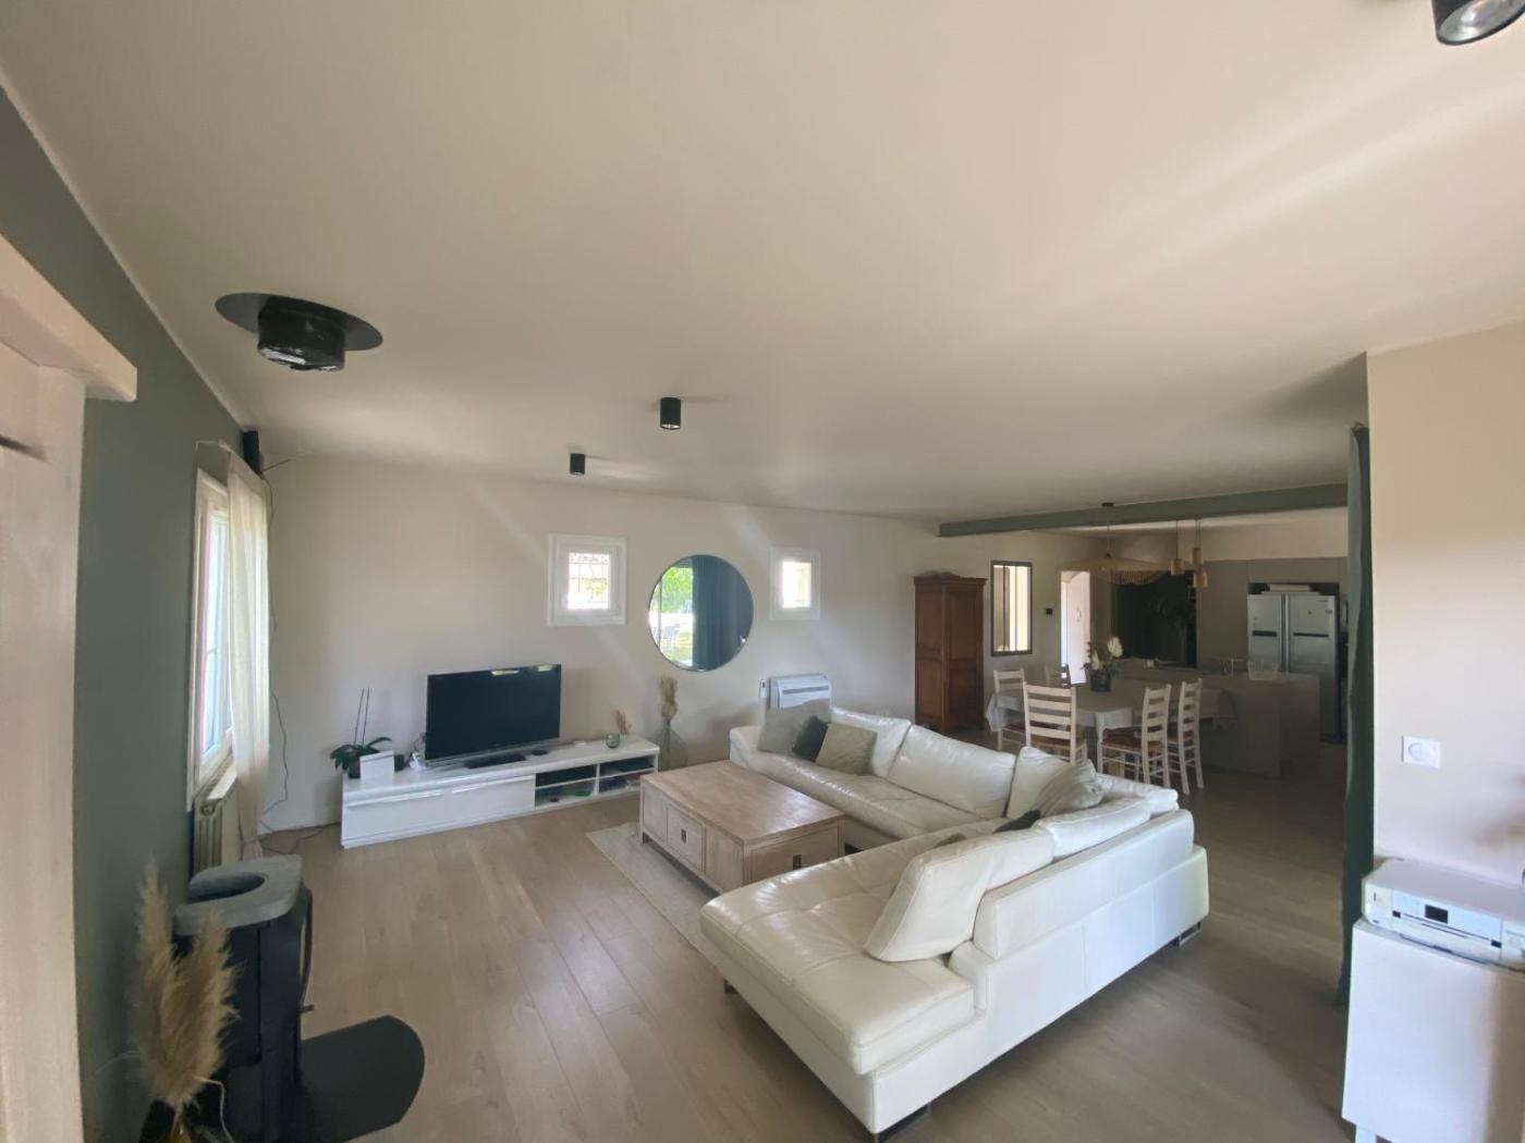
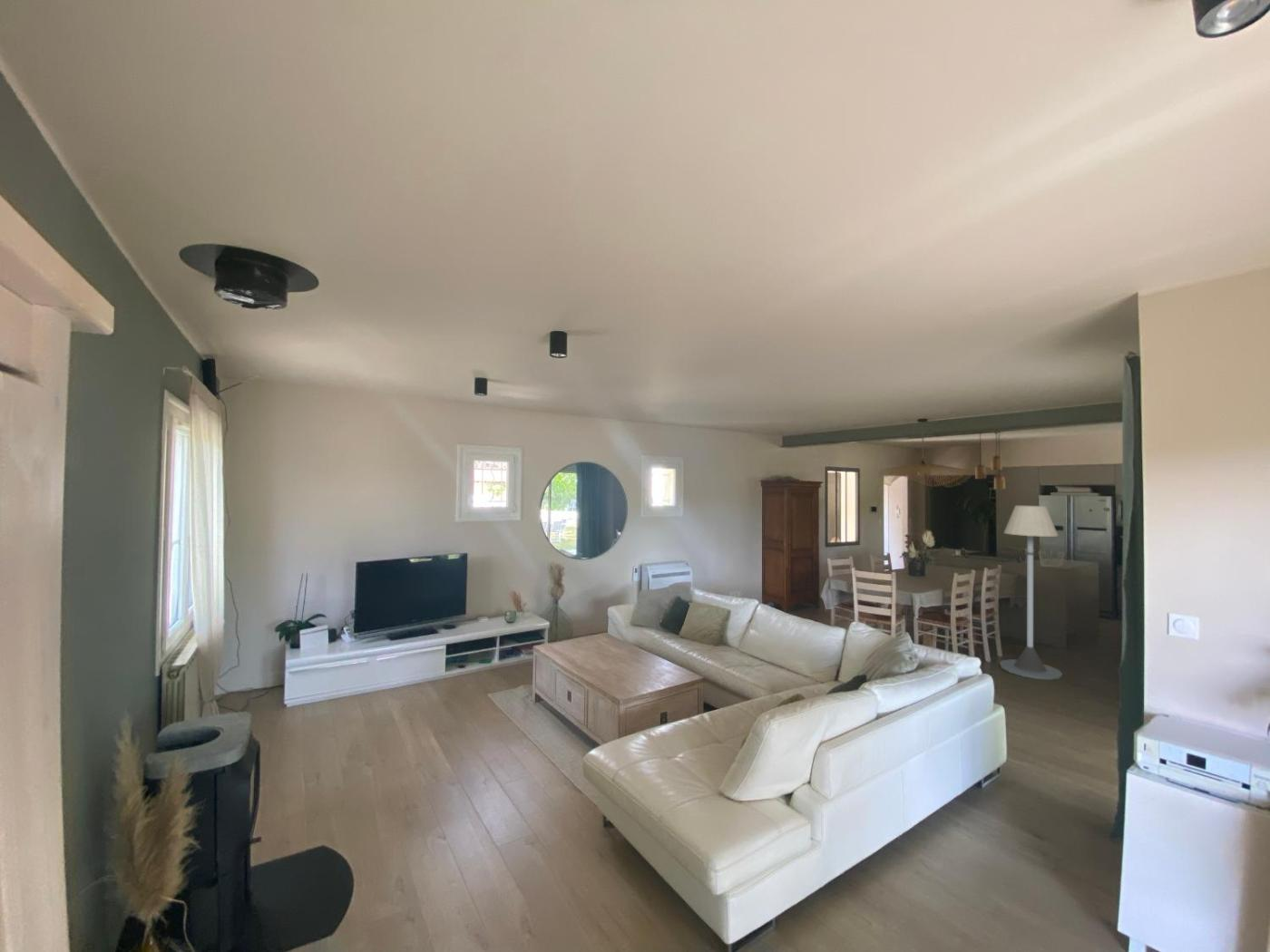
+ floor lamp (1030, 588)
